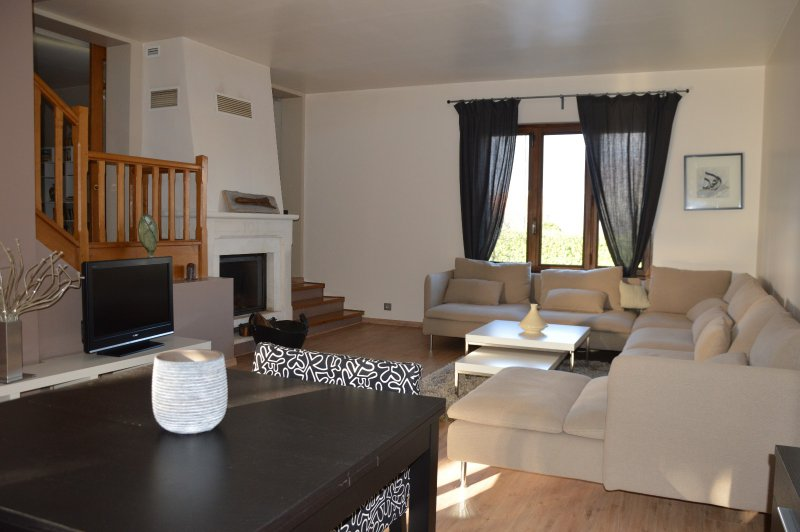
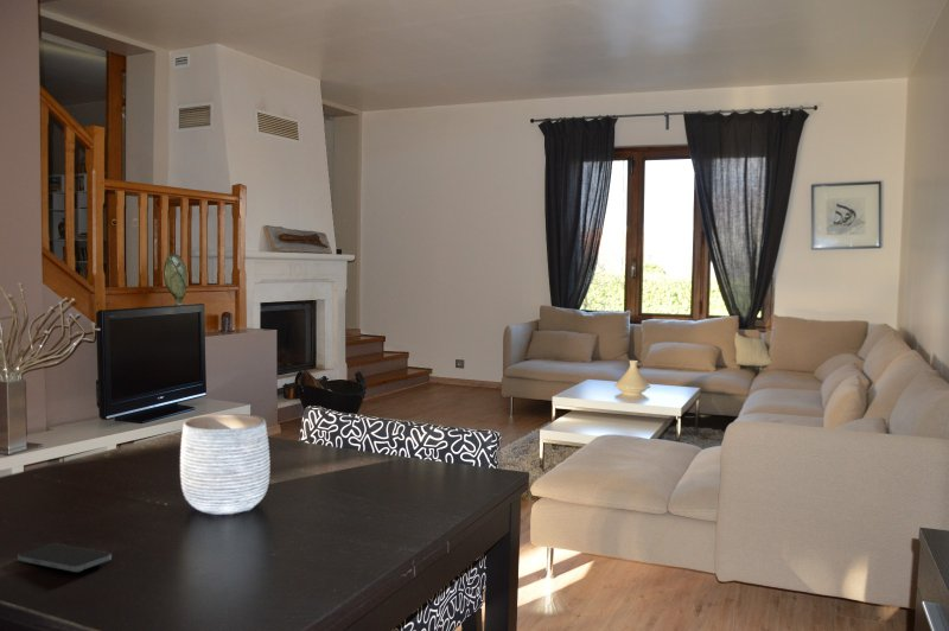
+ smartphone (64, 556)
